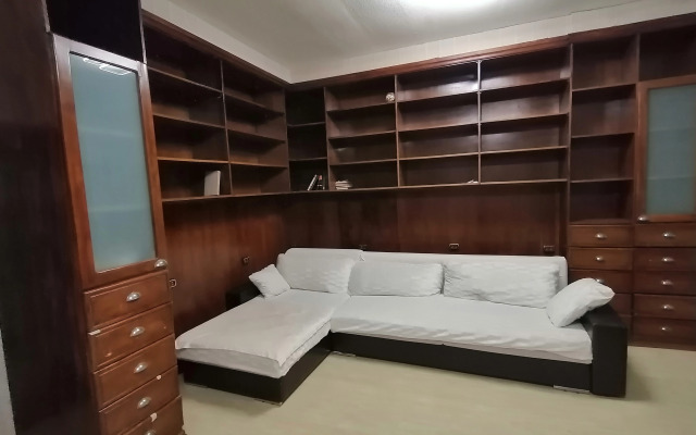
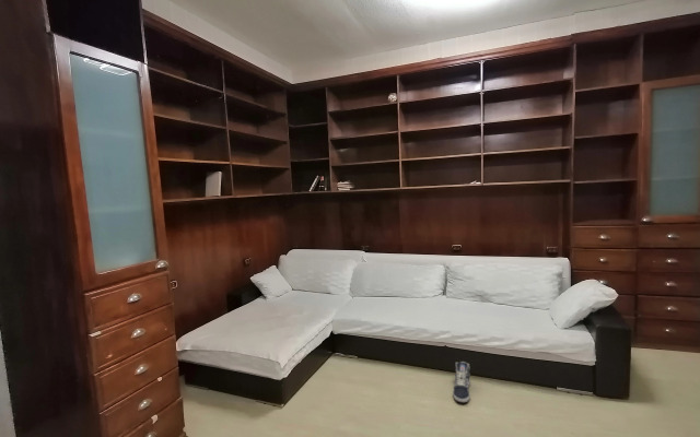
+ sneaker (462, 379)
